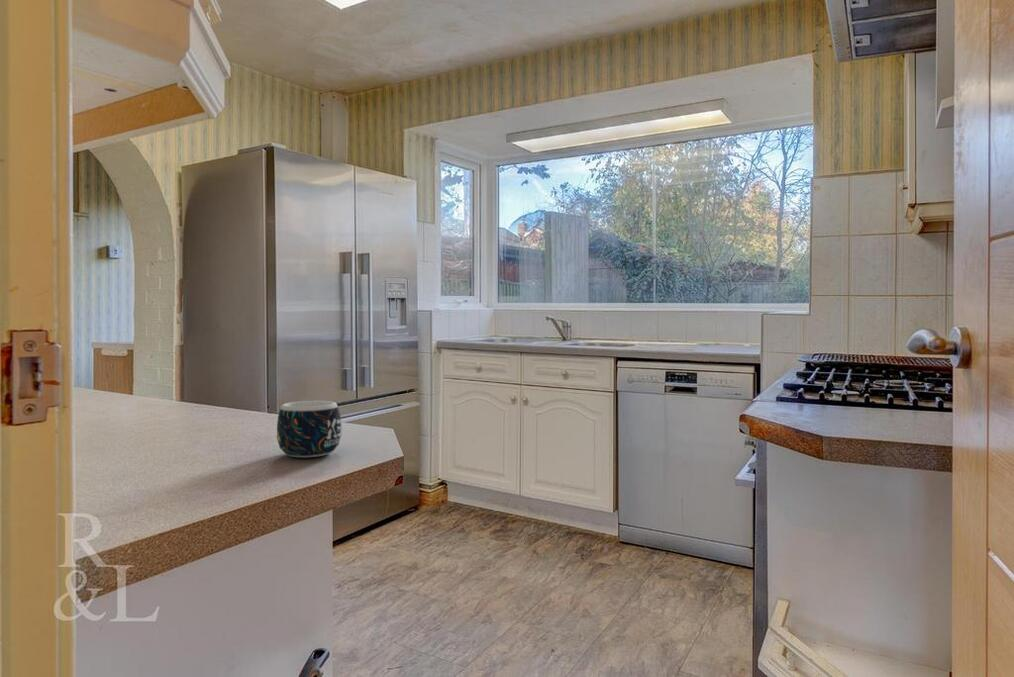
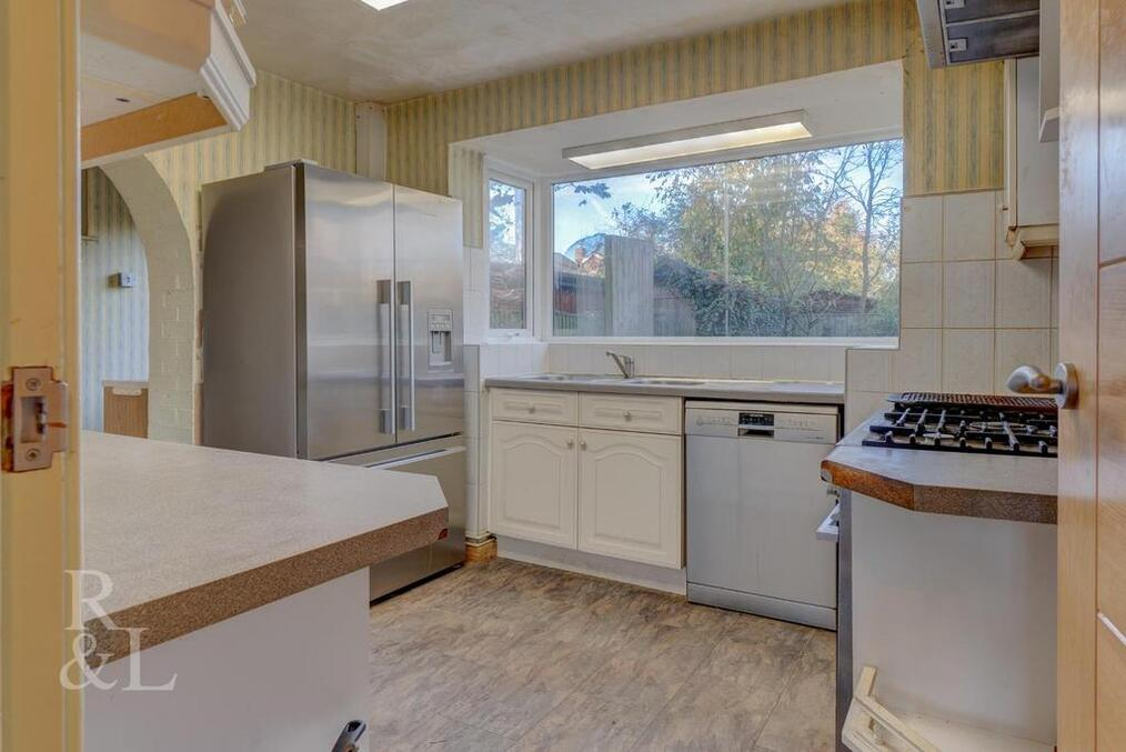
- mug (313, 426)
